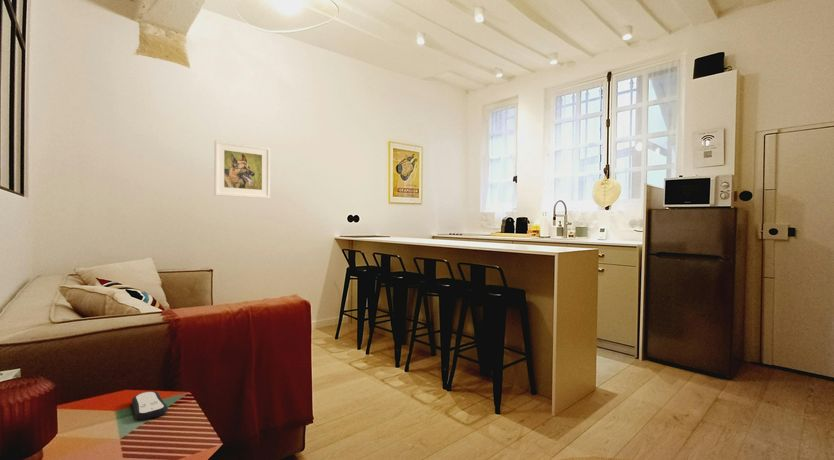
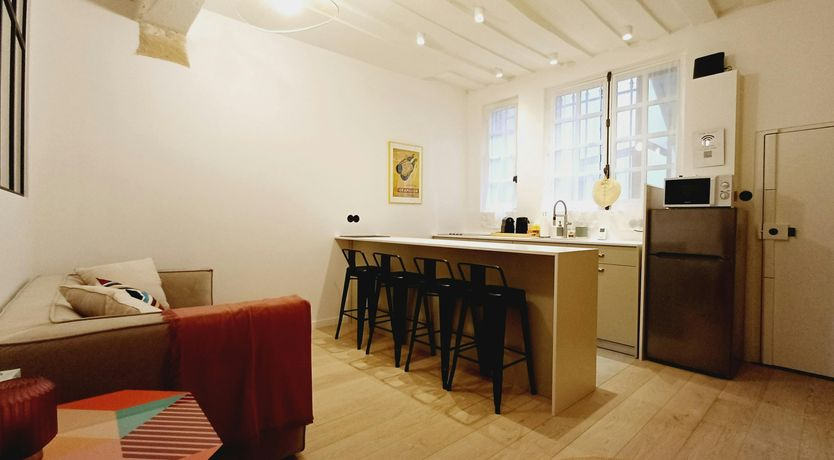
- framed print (243, 170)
- remote control (148, 404)
